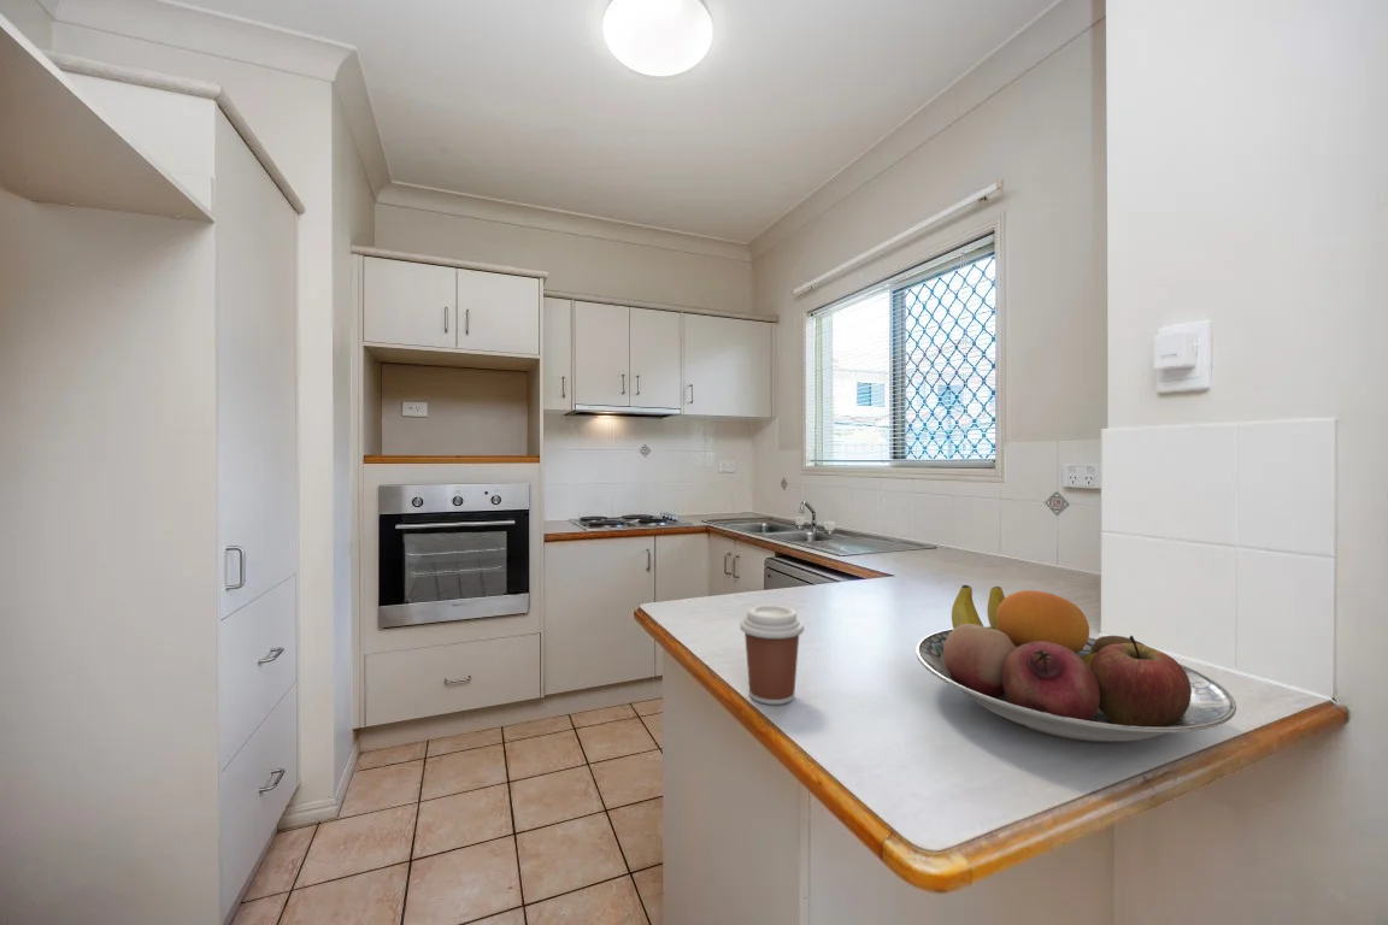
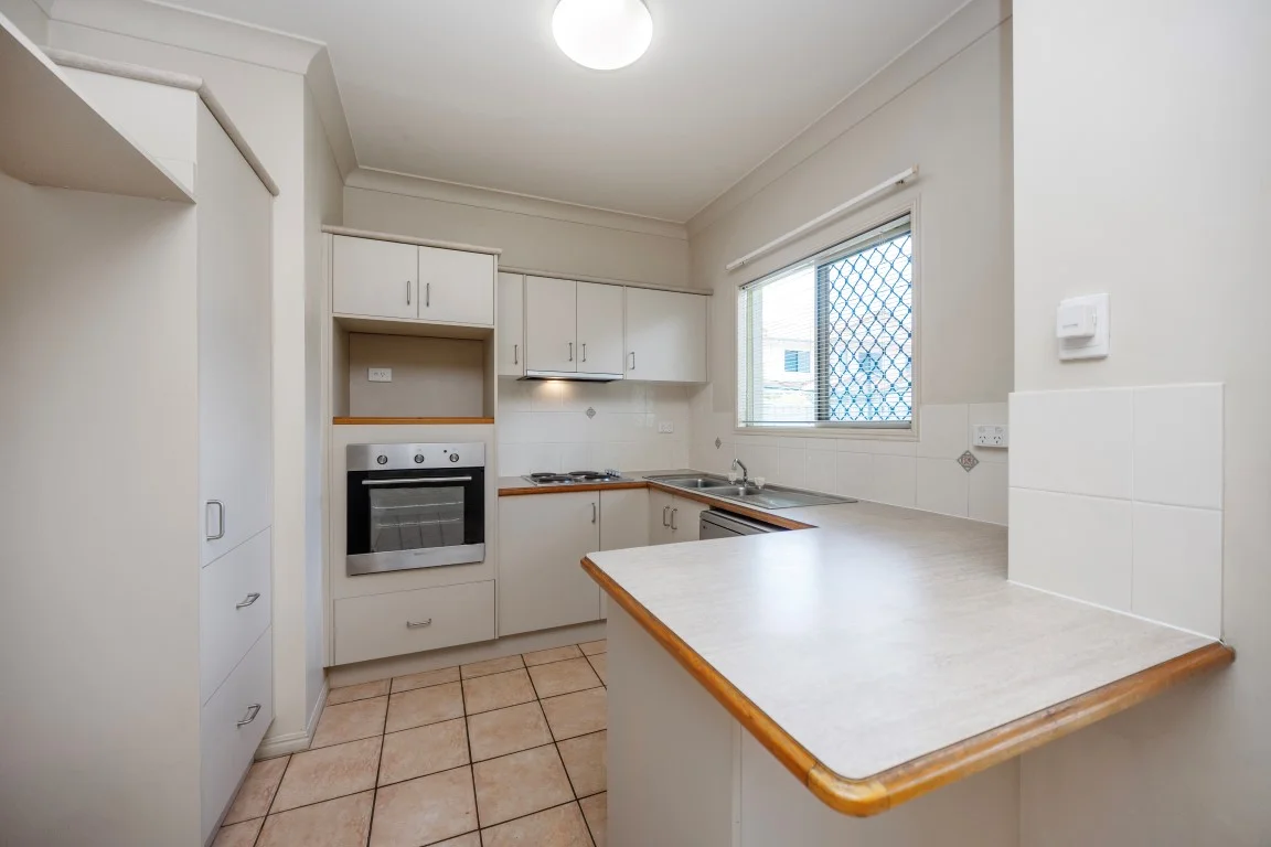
- fruit bowl (1054, 655)
- coffee cup (771, 653)
